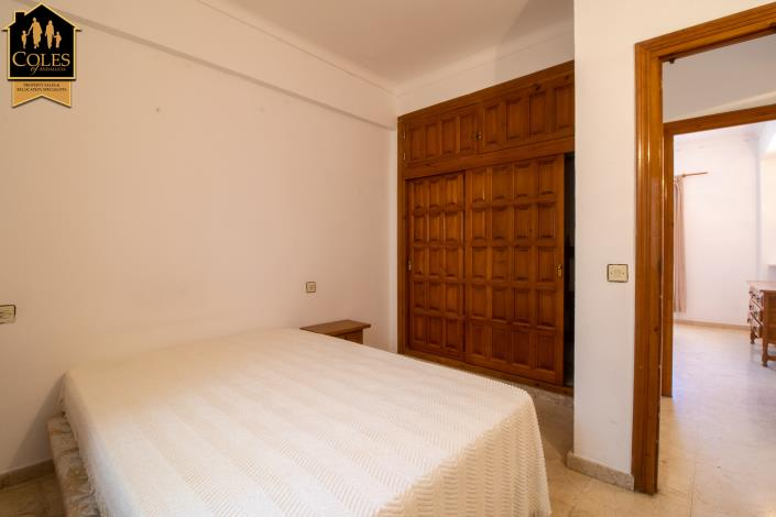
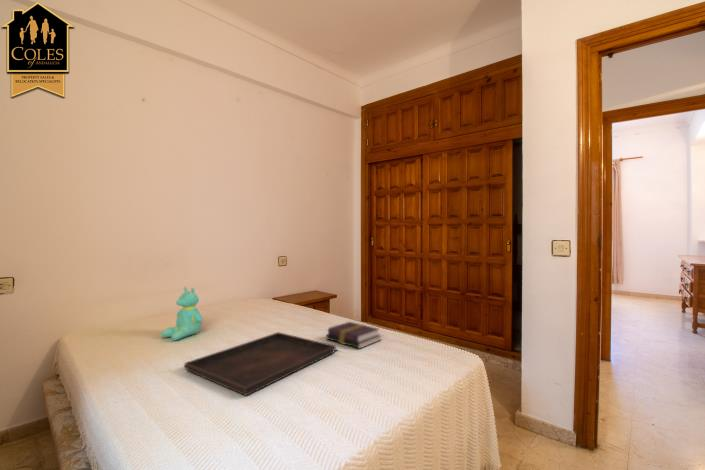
+ book (353, 334)
+ teddy bear (182, 312)
+ serving tray (265, 357)
